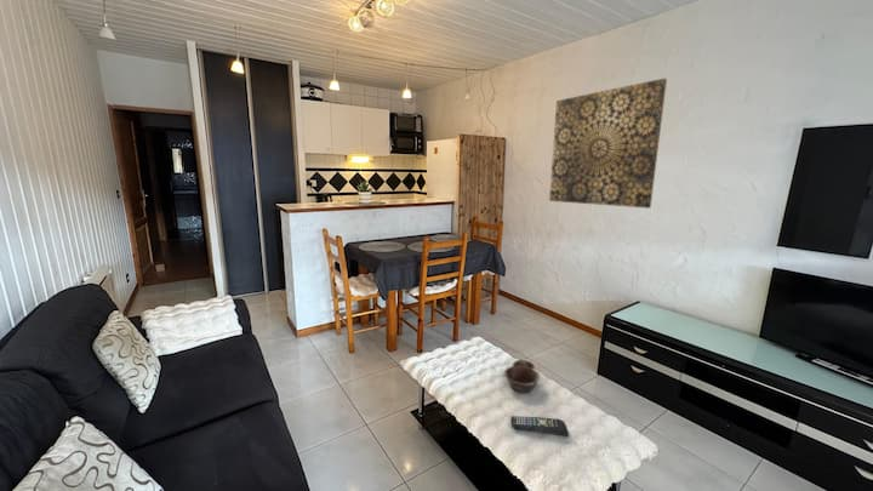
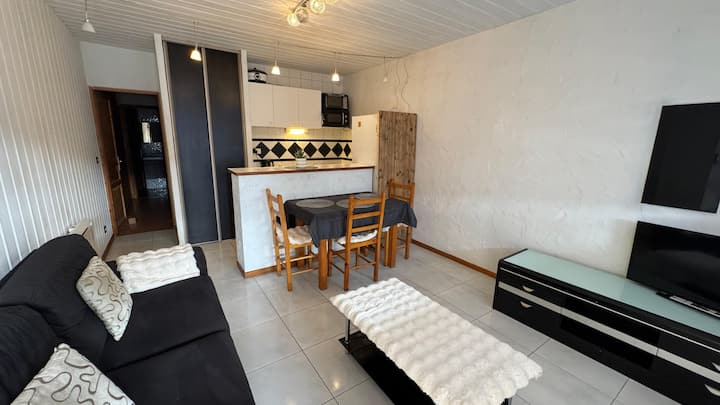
- wall art (599, 149)
- remote control (538, 424)
- bowl (523, 375)
